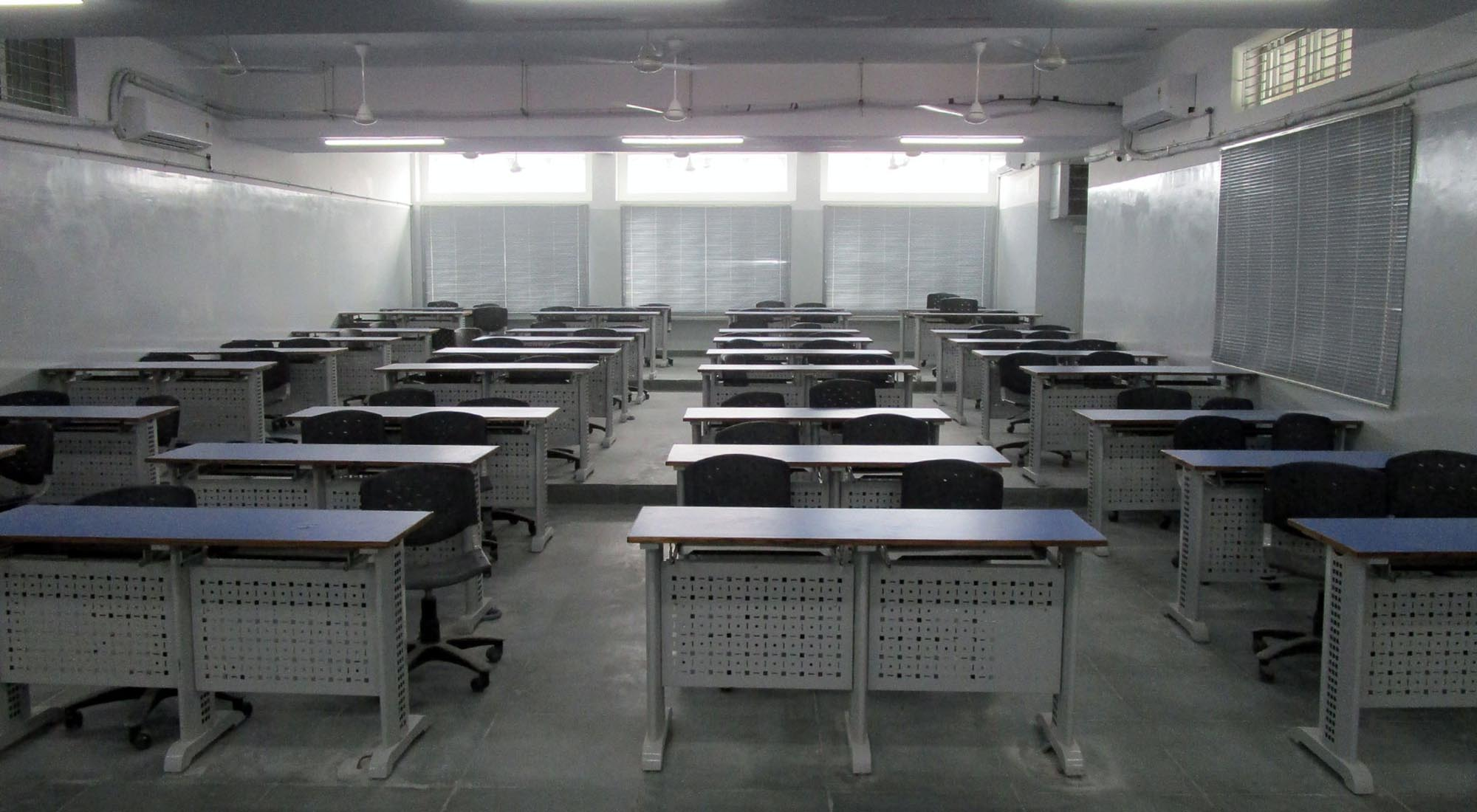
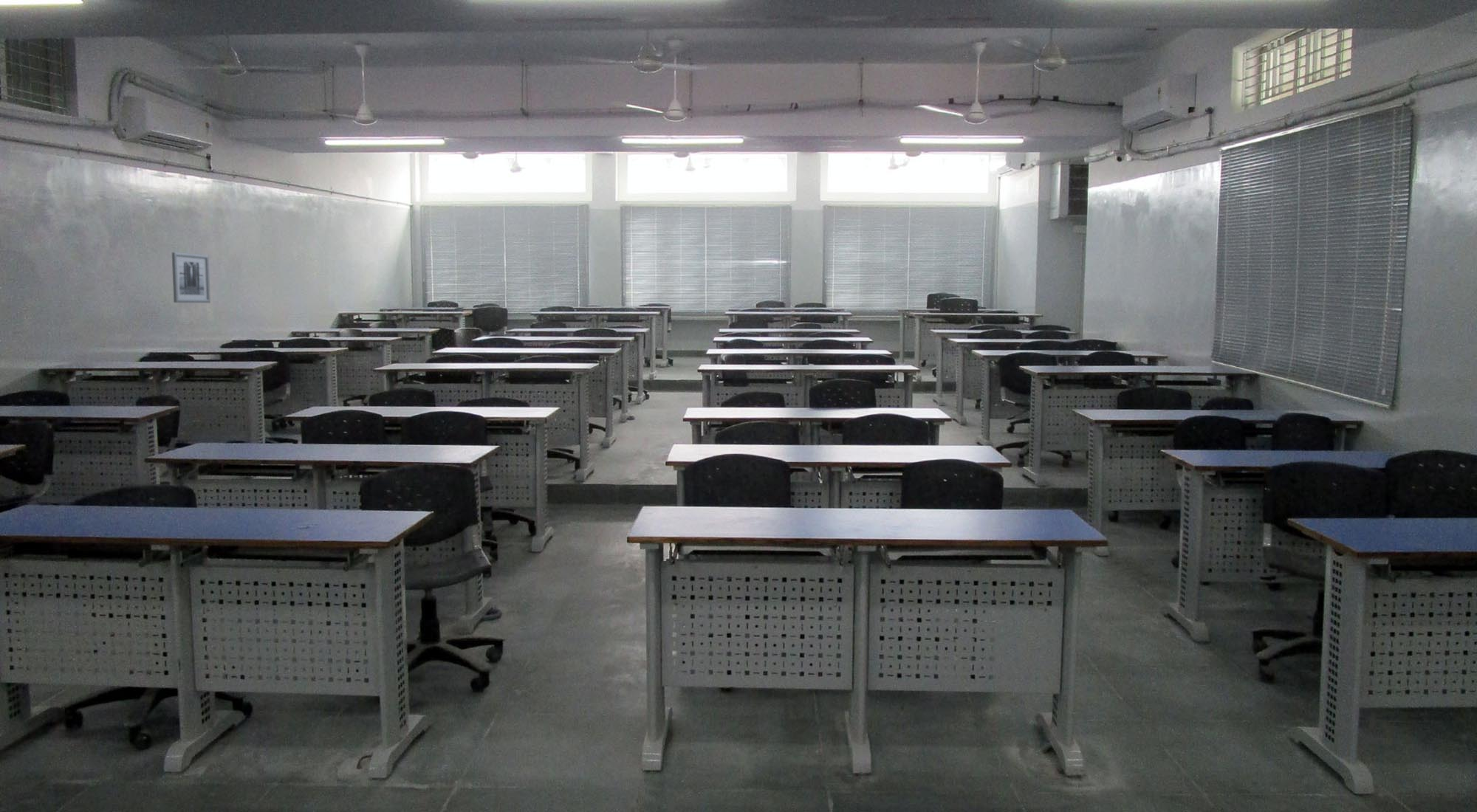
+ wall art (191, 278)
